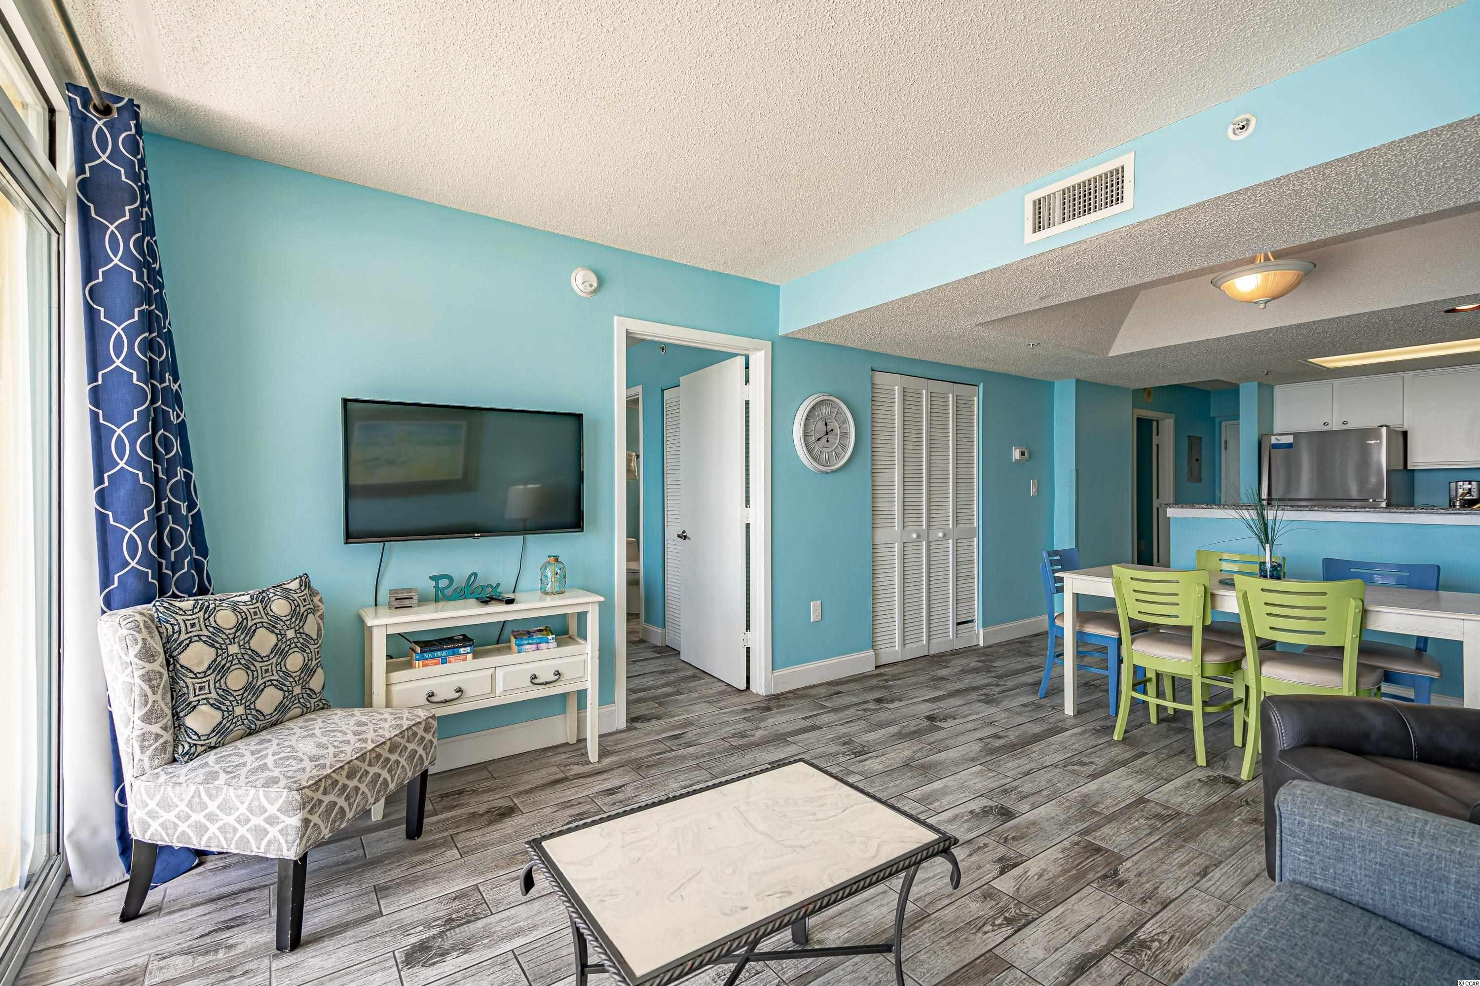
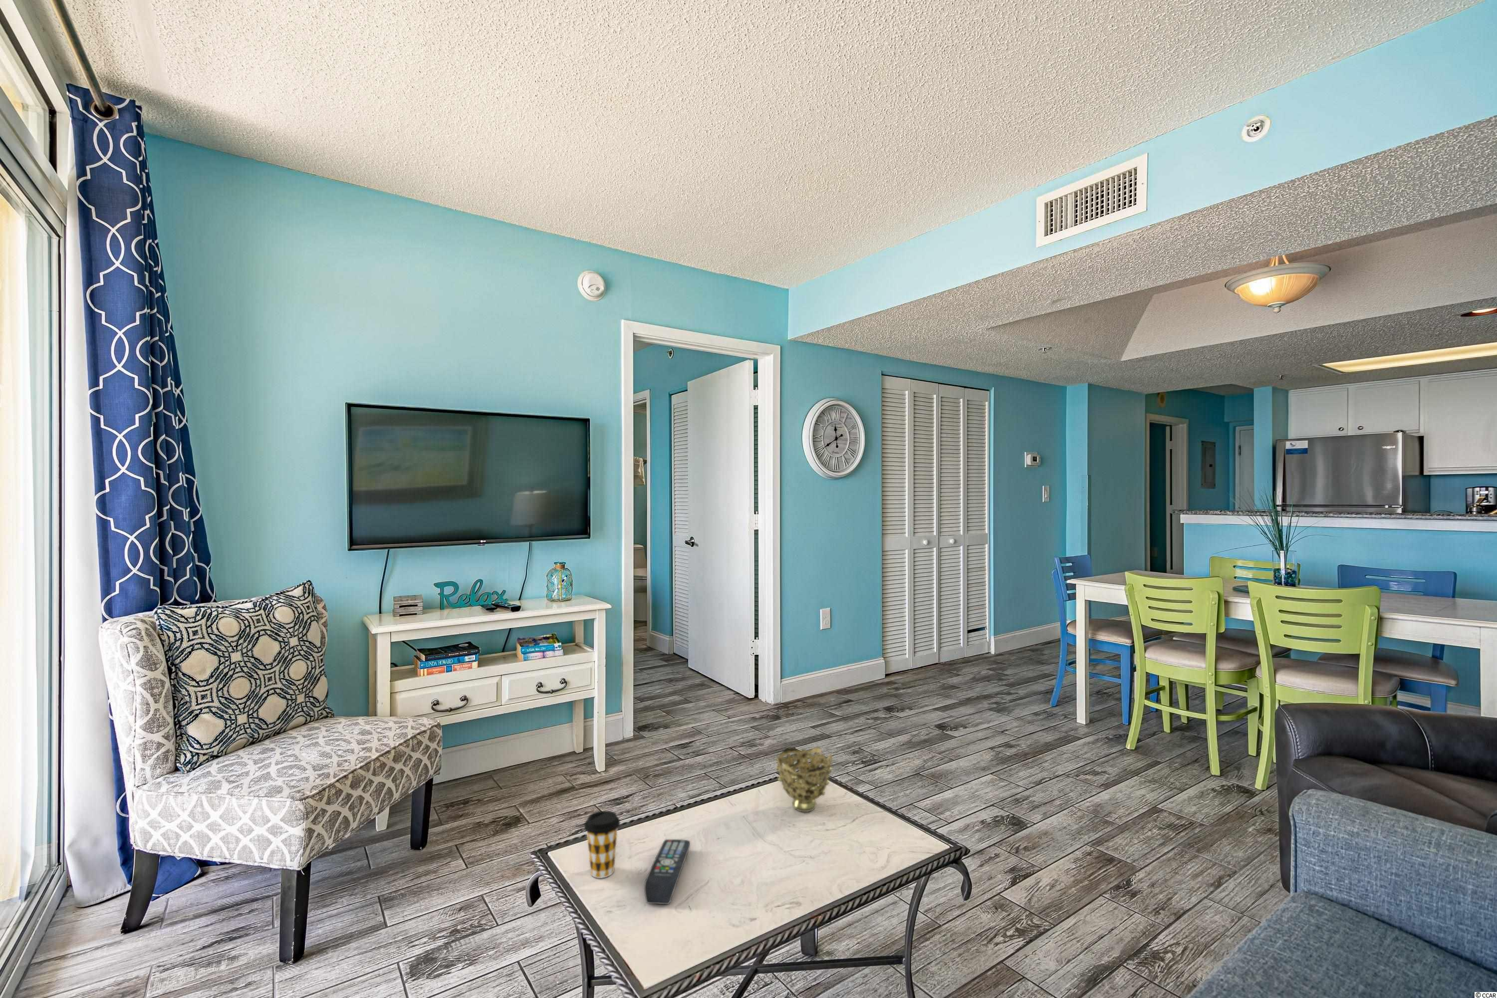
+ remote control (668, 865)
+ coffee cup (603, 844)
+ decorative bowl (804, 782)
